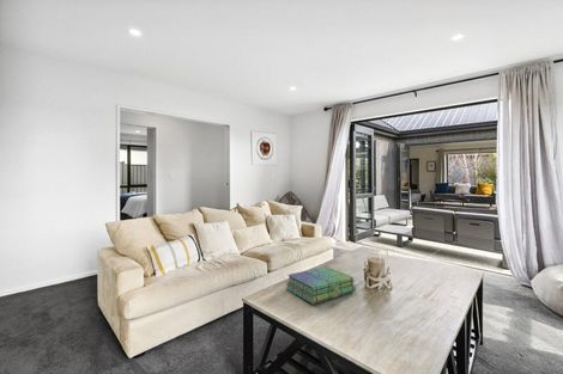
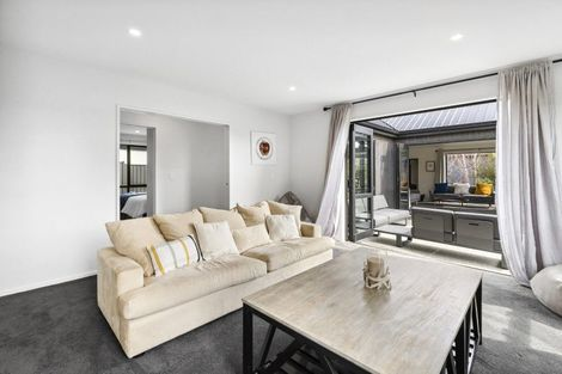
- stack of books (320, 282)
